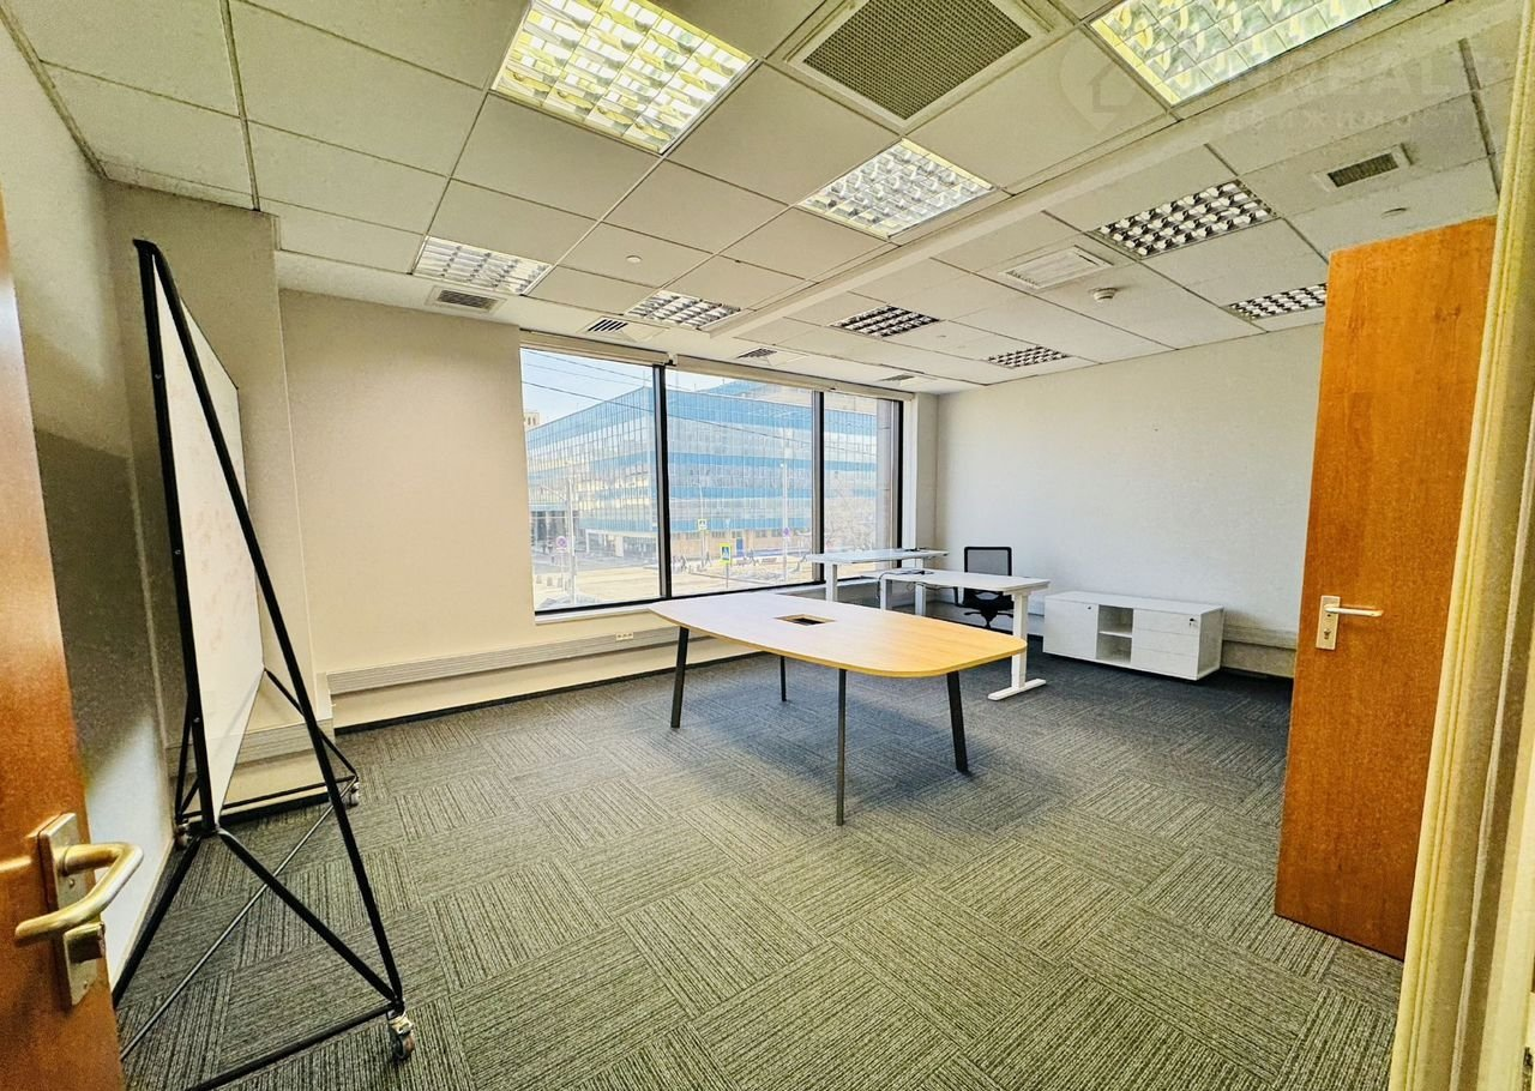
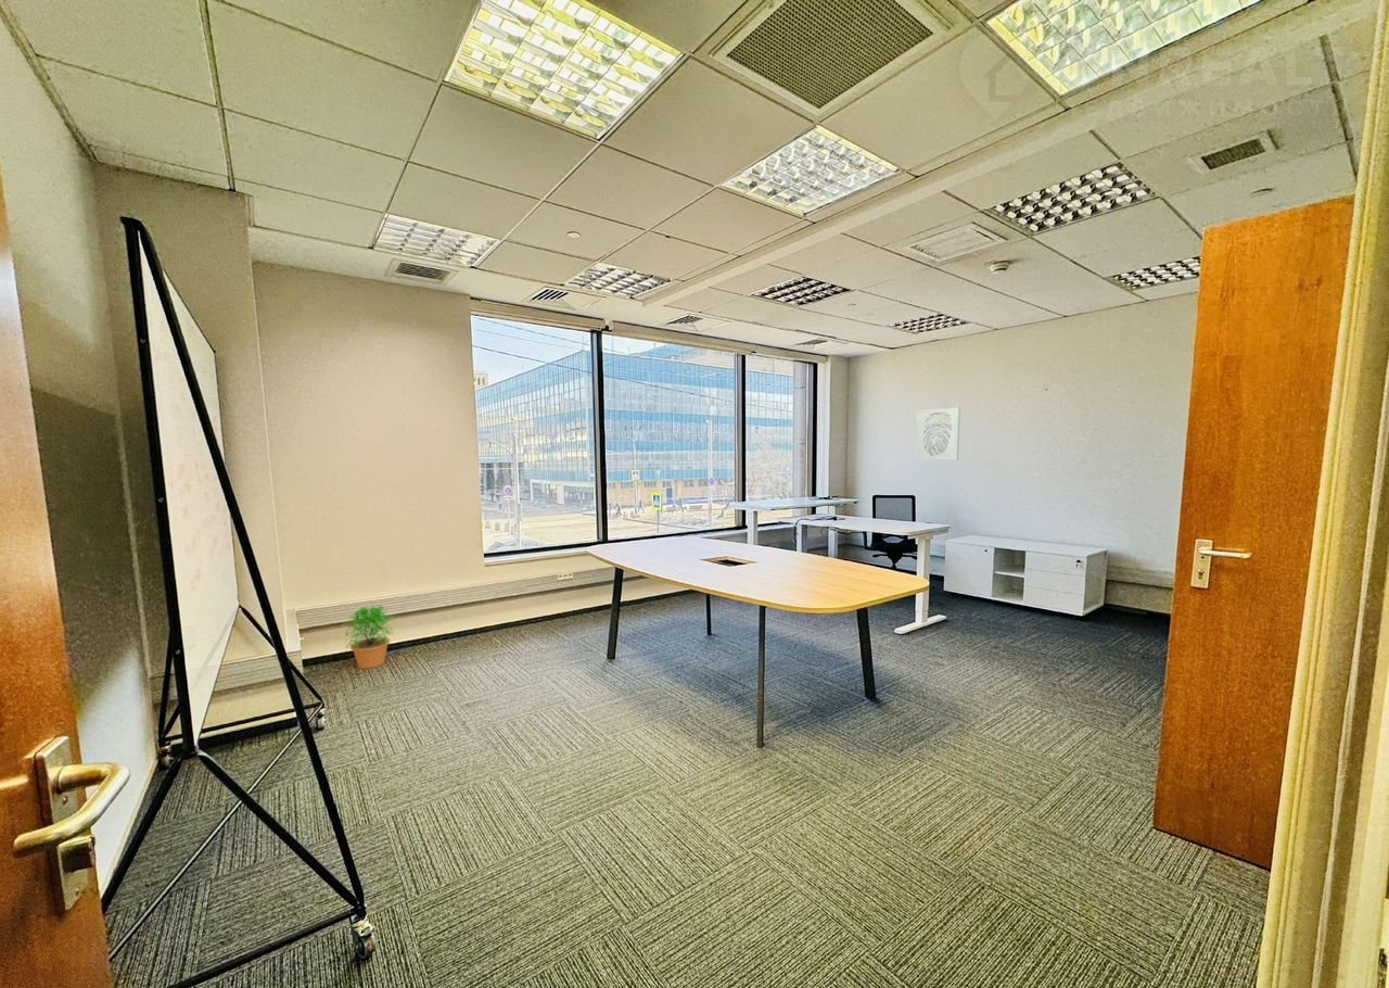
+ wall art (936, 434)
+ potted plant (369, 634)
